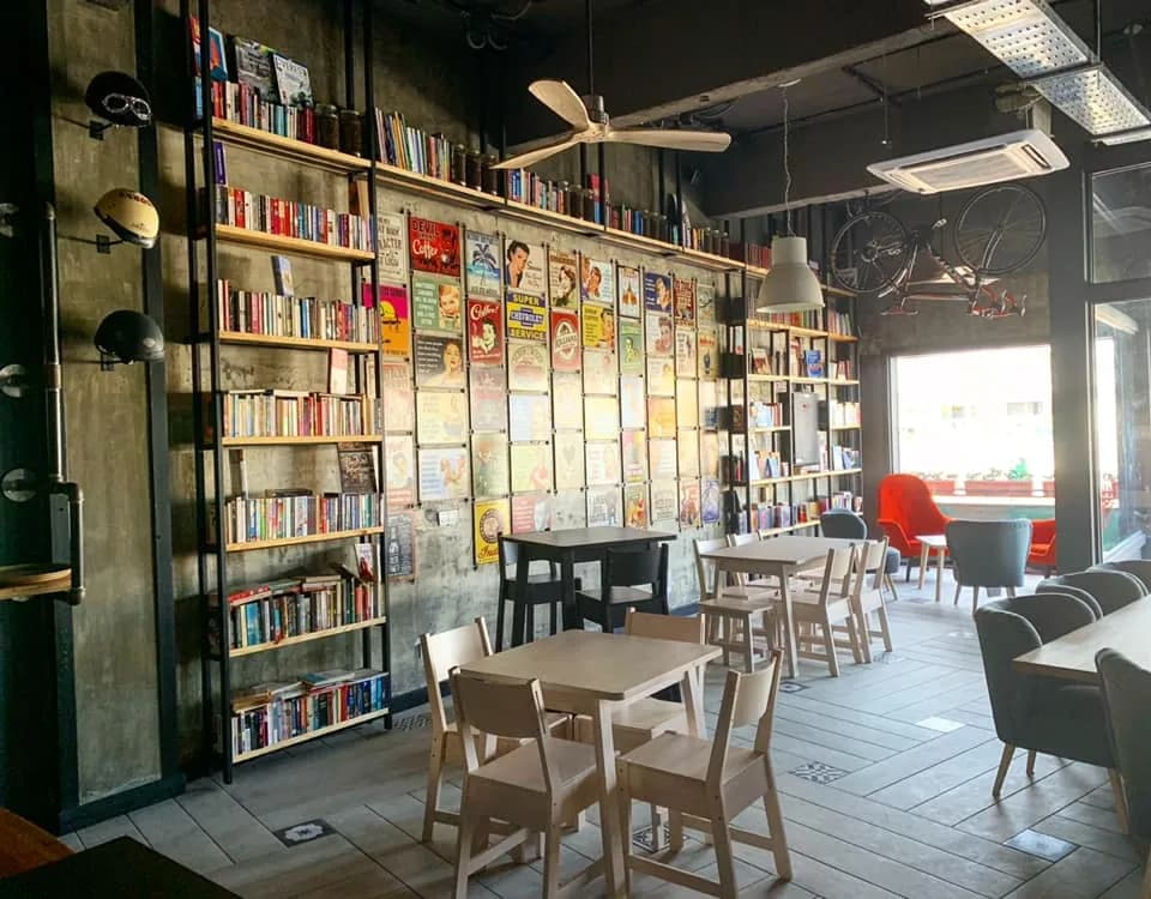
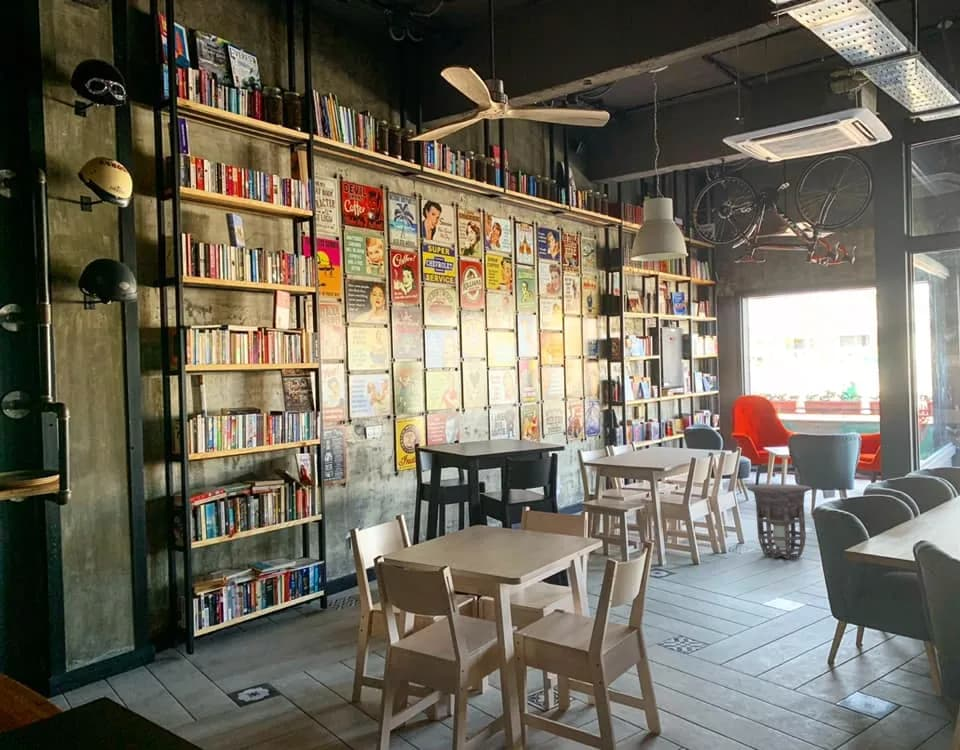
+ side table (779, 520)
